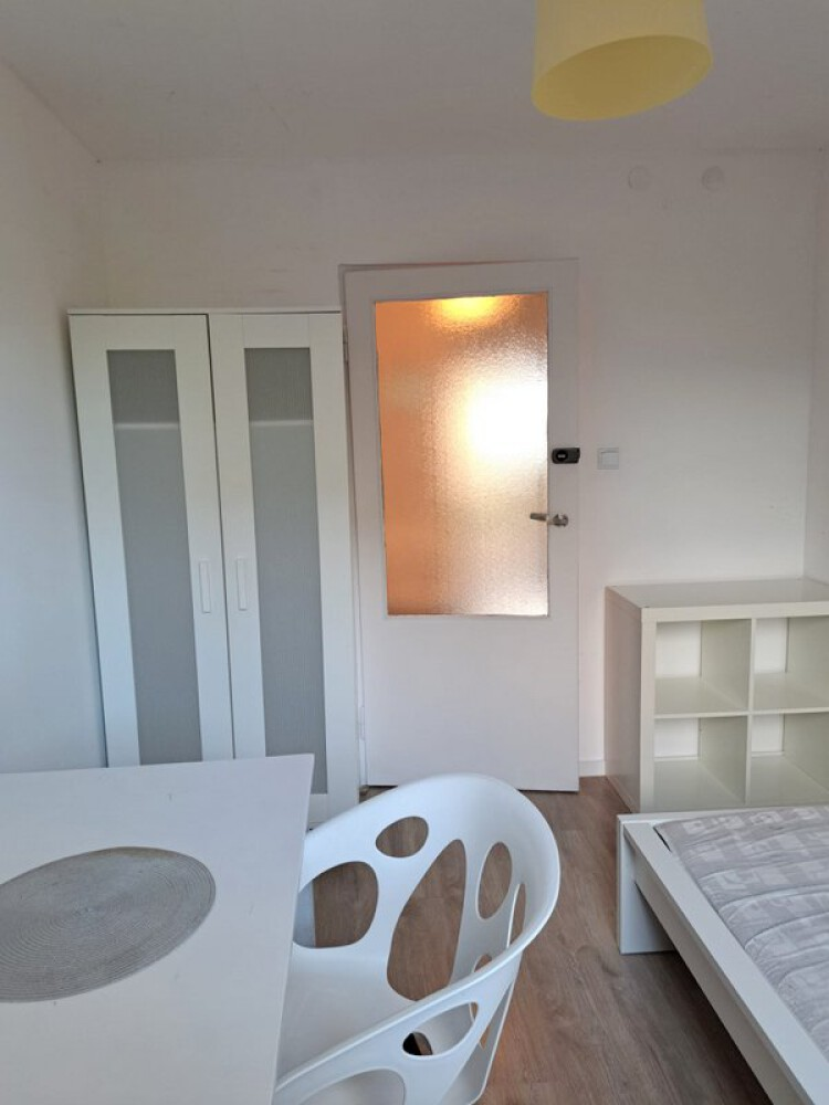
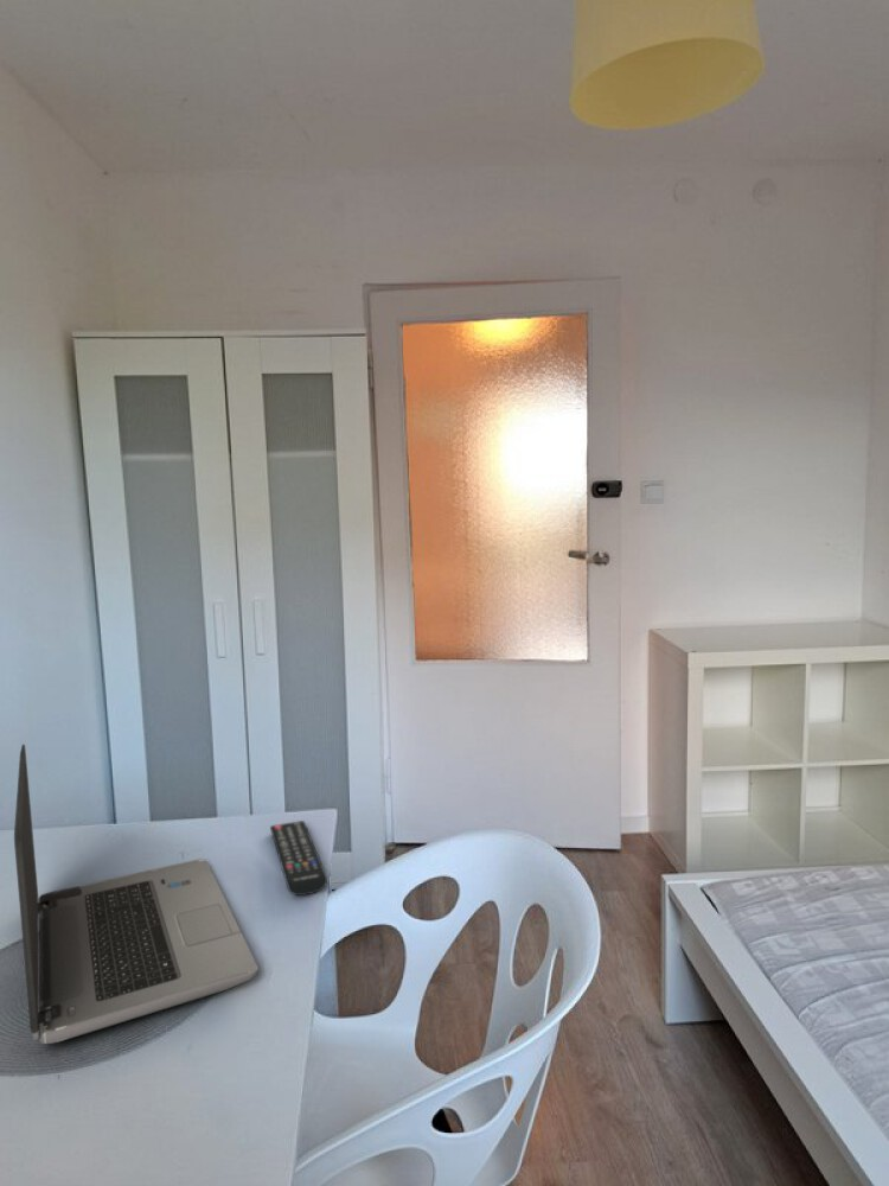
+ laptop computer (134, 873)
+ remote control (296, 854)
